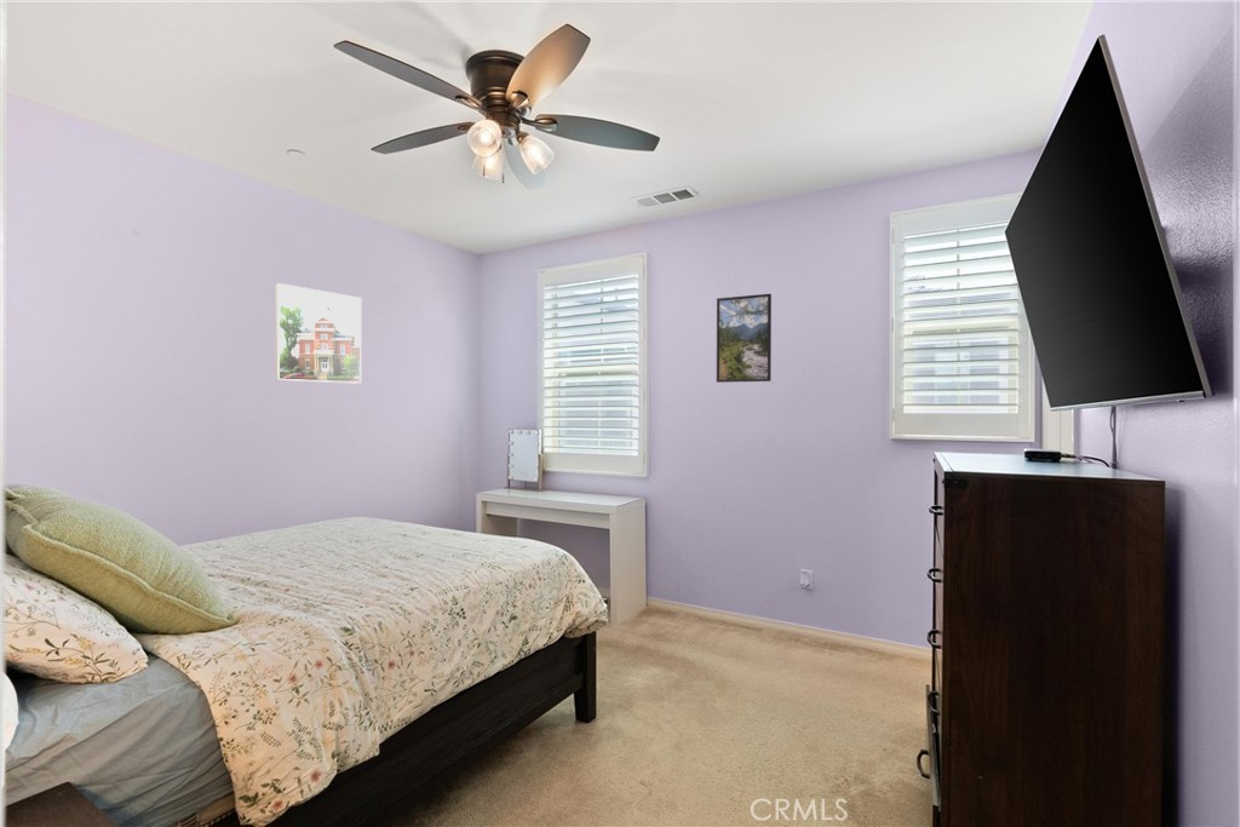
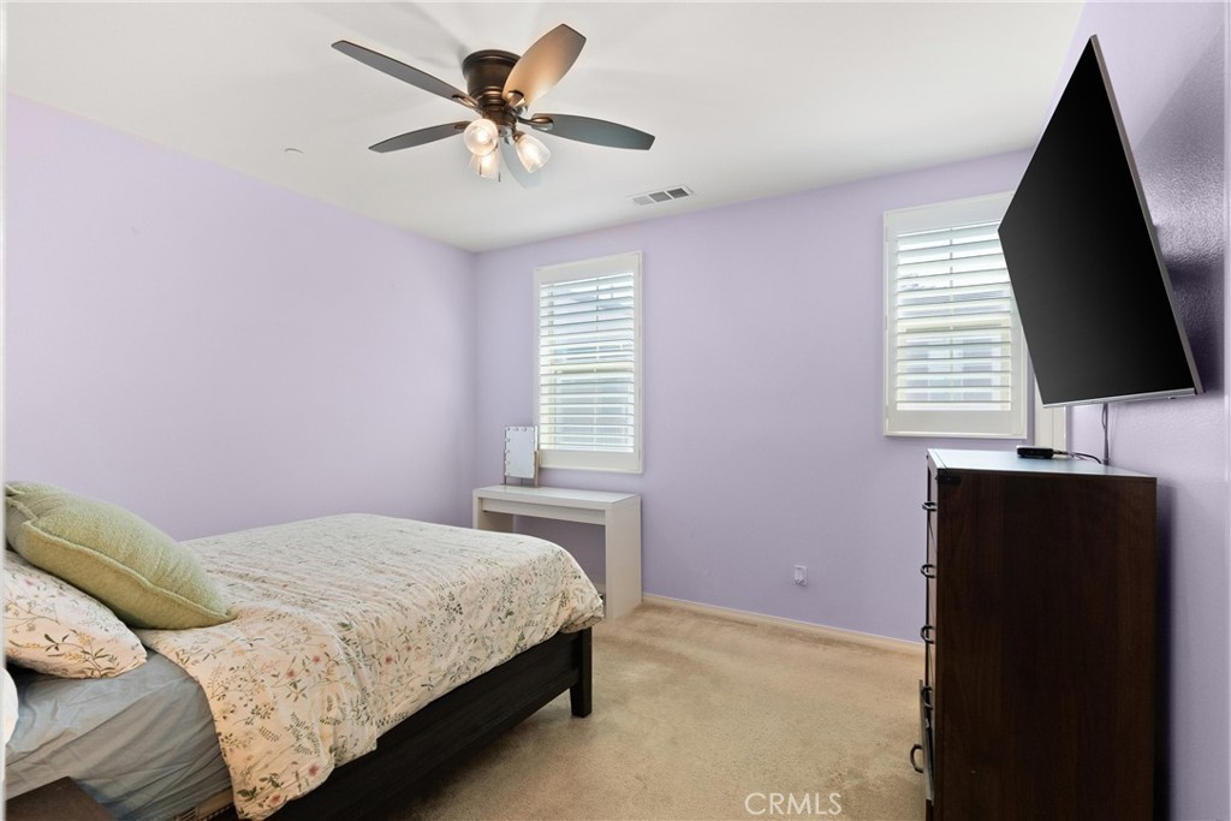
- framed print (742, 339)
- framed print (320, 335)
